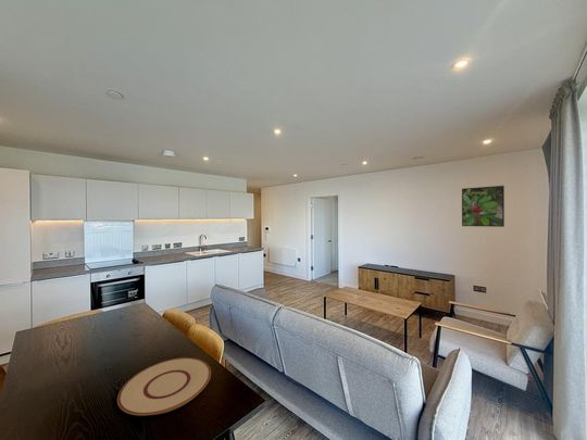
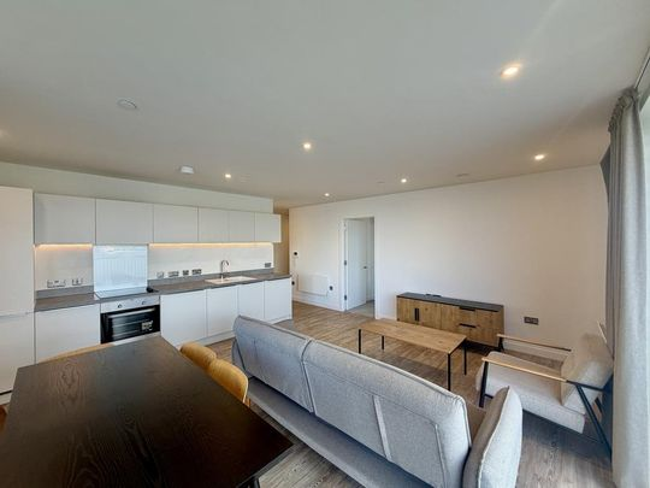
- plate (167, 384)
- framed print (482, 206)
